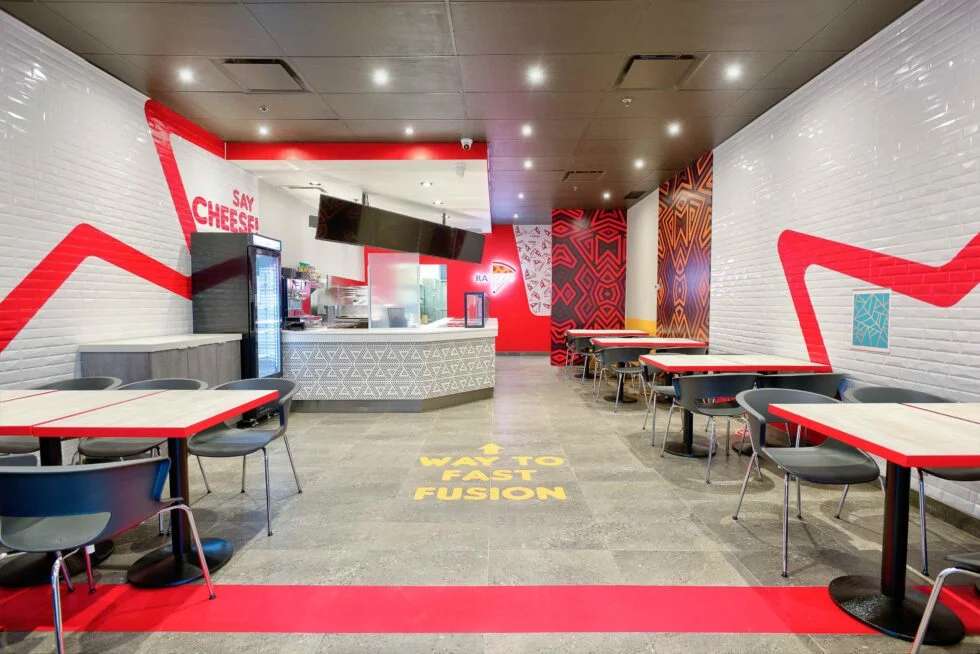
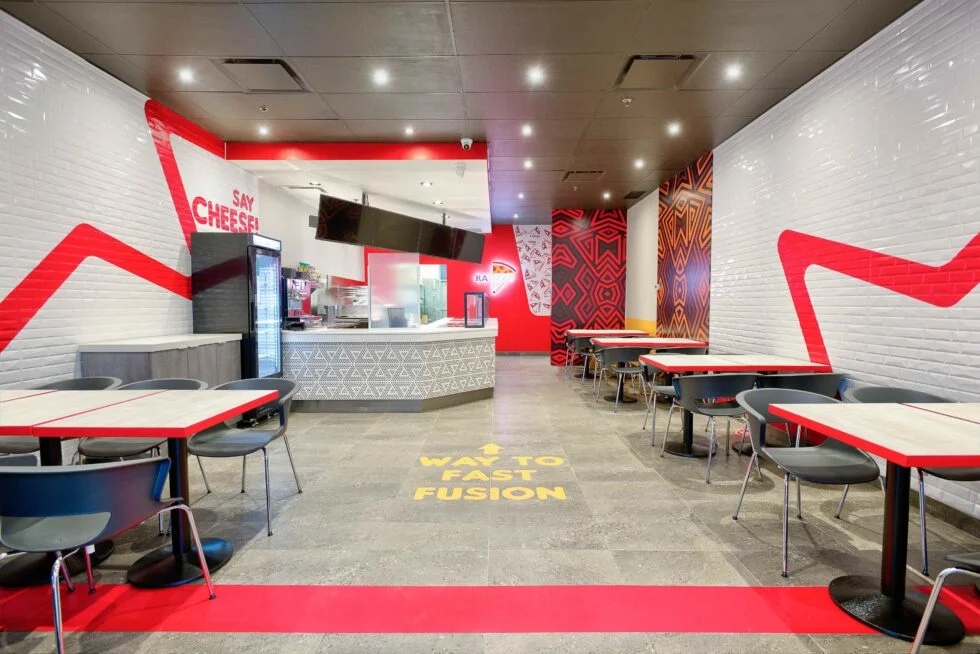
- wall art (870, 320)
